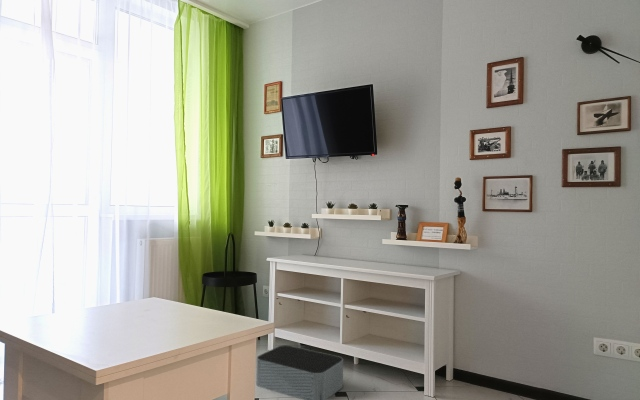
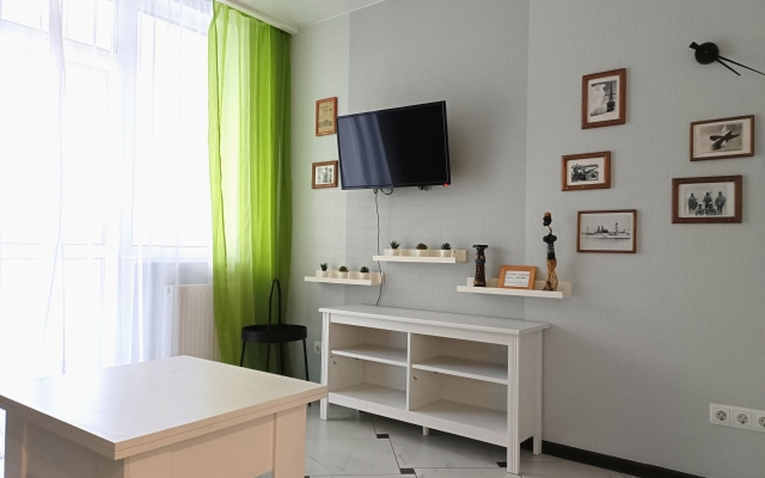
- storage bin (299, 371)
